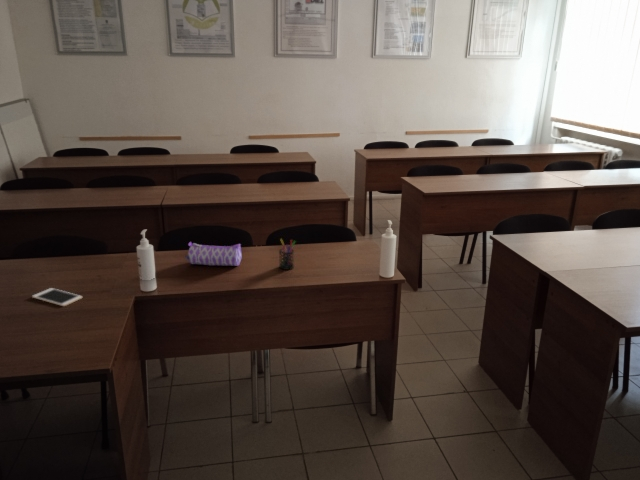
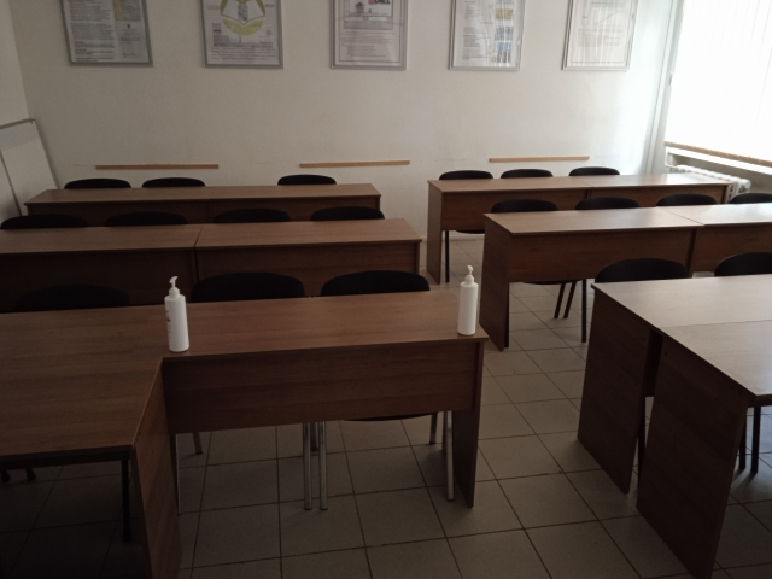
- cell phone (57, 296)
- pen holder (288, 252)
- pencil case (214, 253)
